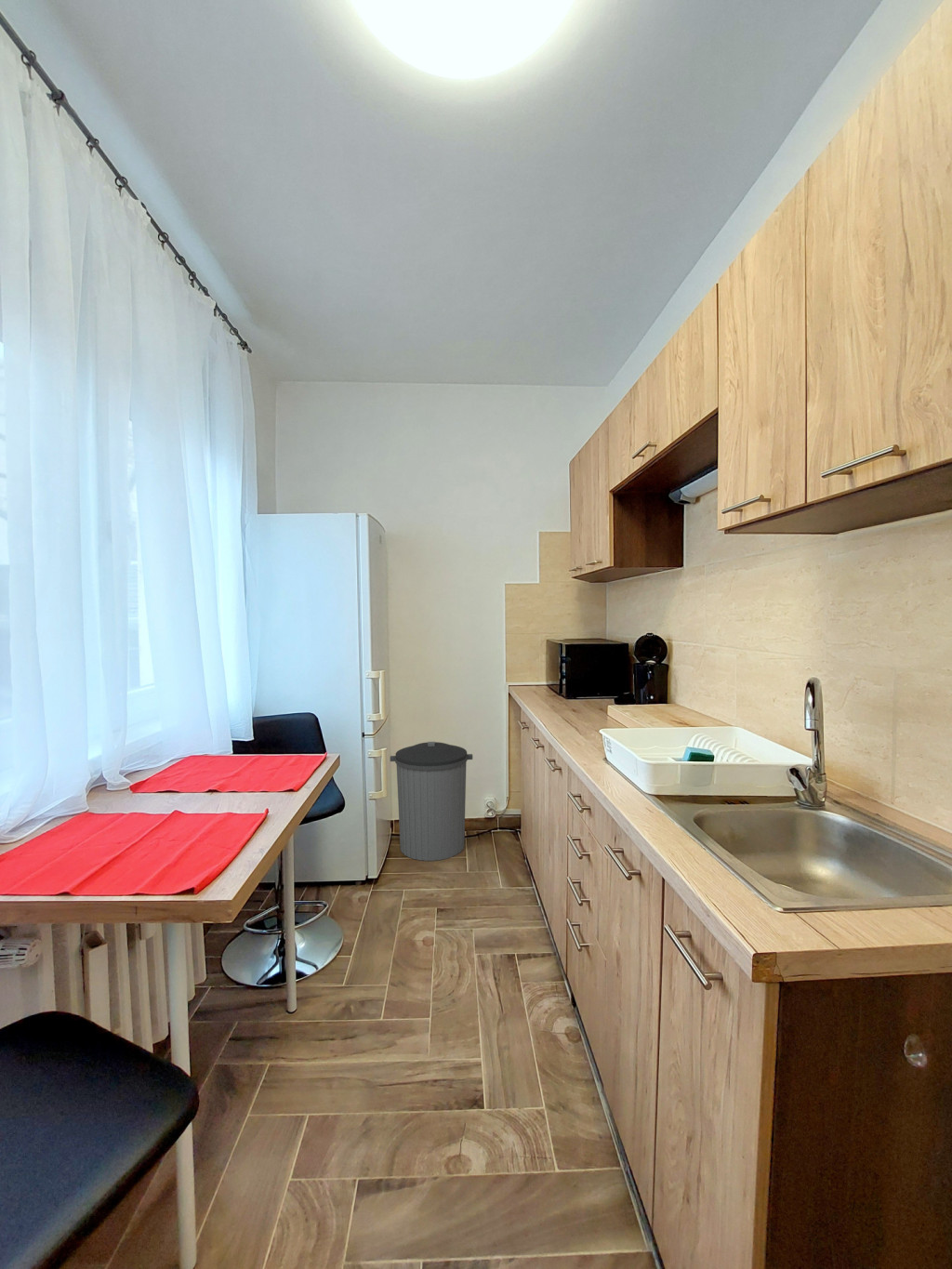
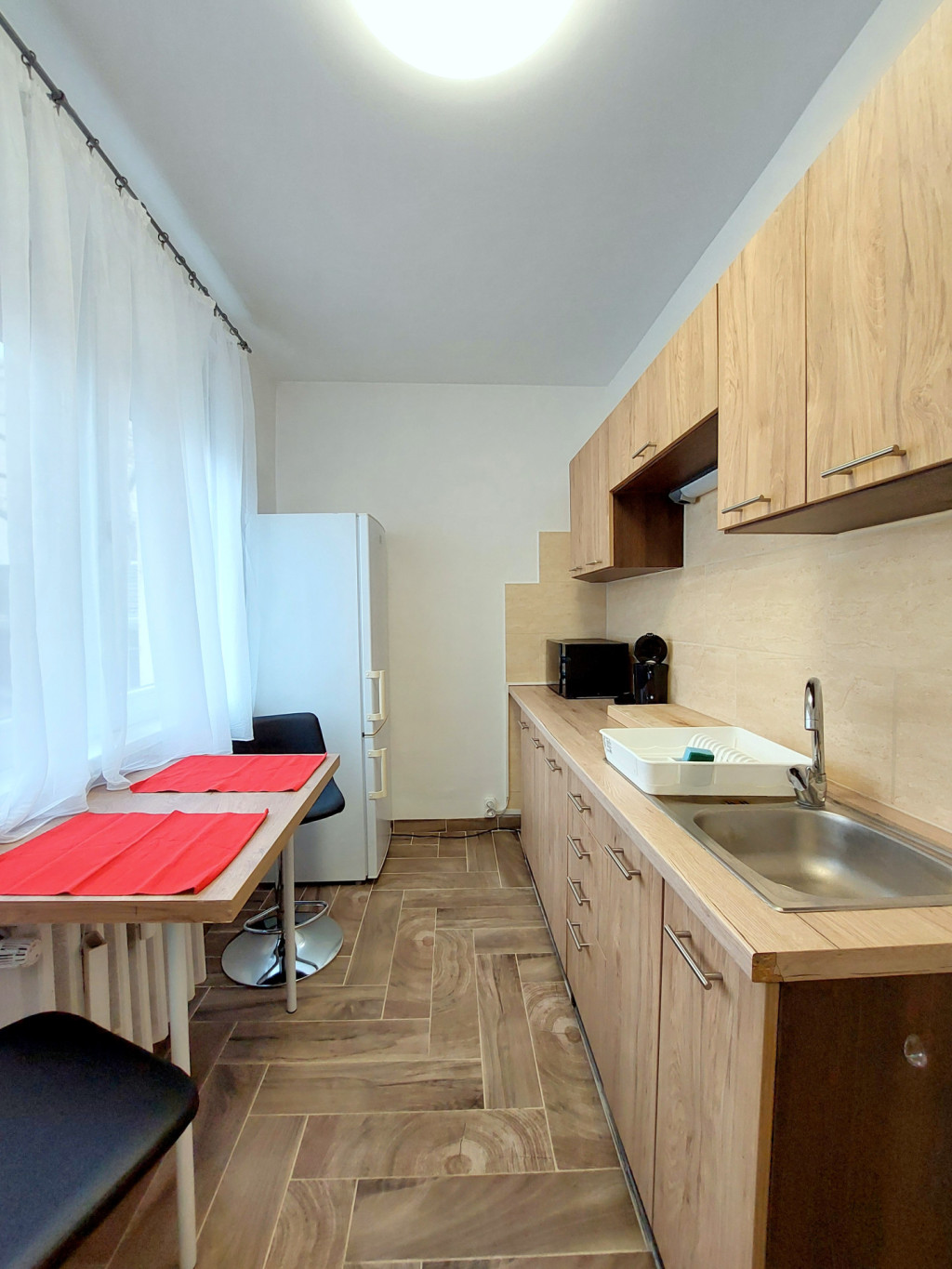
- trash can (431, 794)
